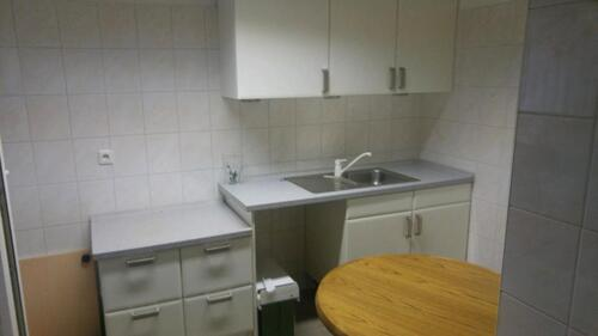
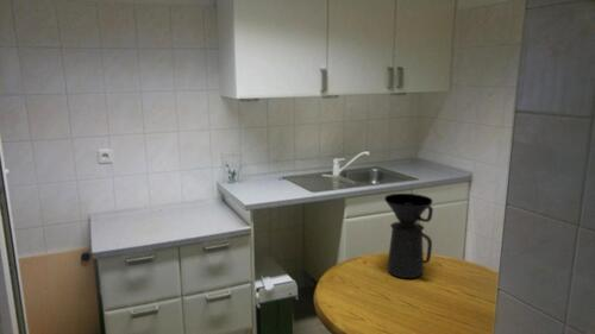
+ coffee maker (406, 235)
